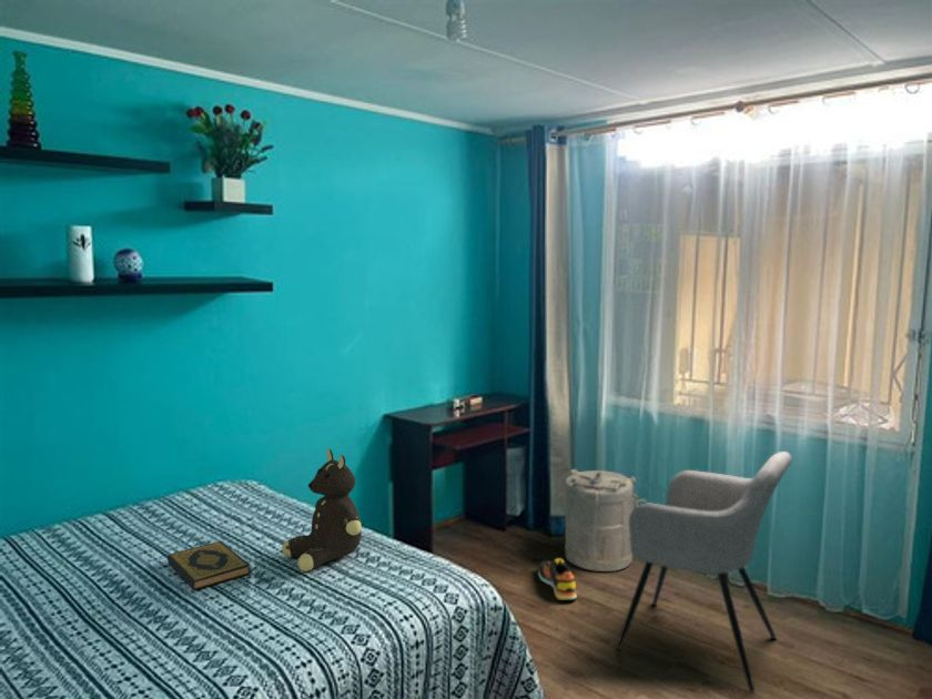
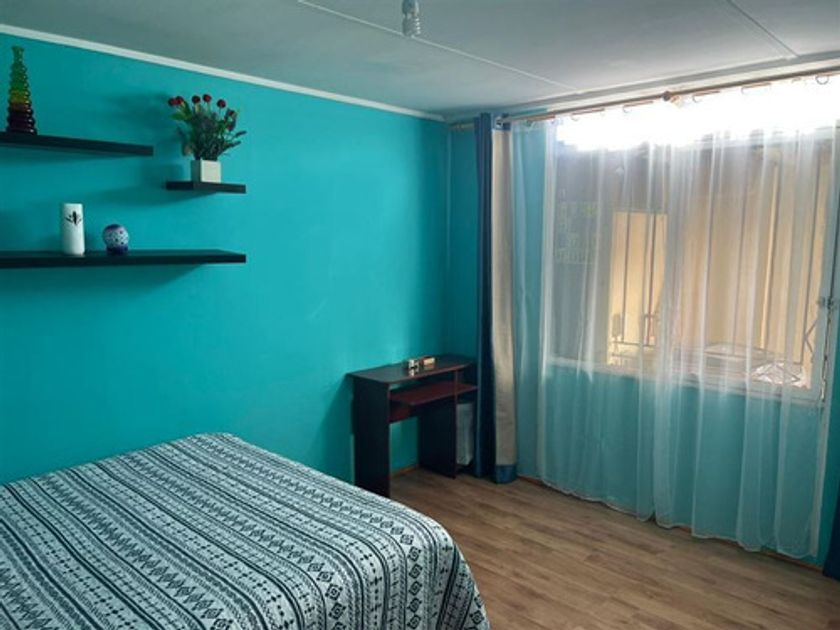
- armchair (706, 548)
- teddy bear (322, 506)
- laundry hamper (597, 514)
- shoe (556, 570)
- hardback book (207, 564)
